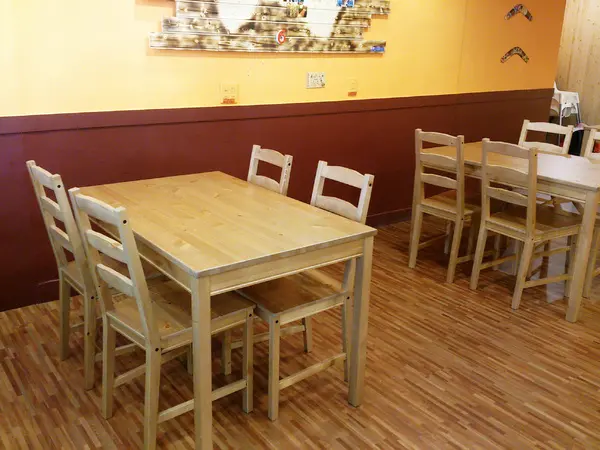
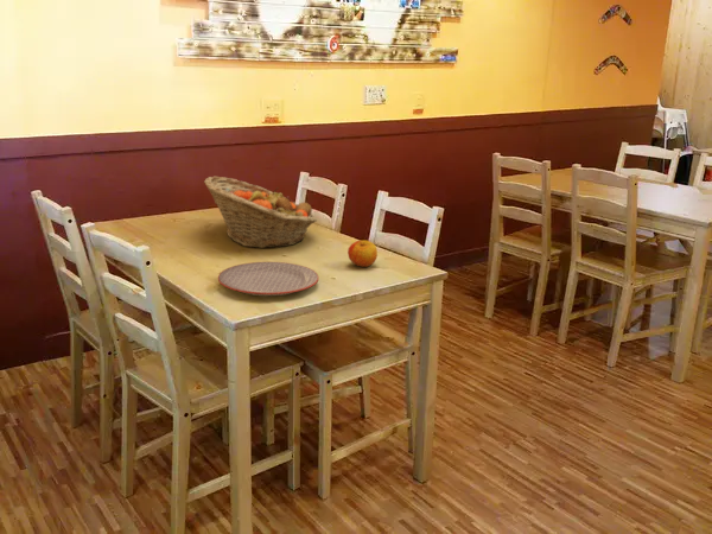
+ fruit basket (260, 209)
+ plate (268, 280)
+ apple (362, 253)
